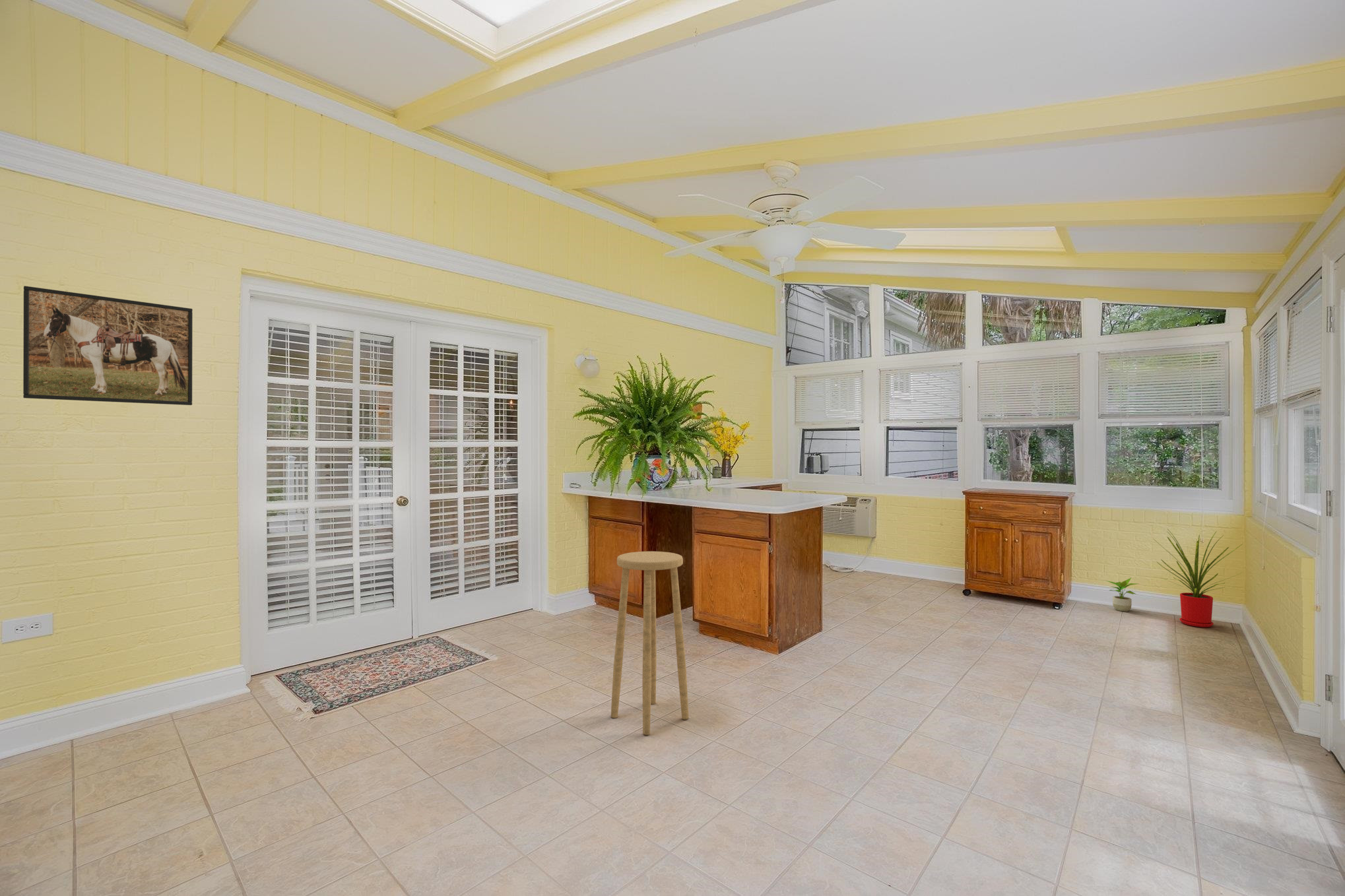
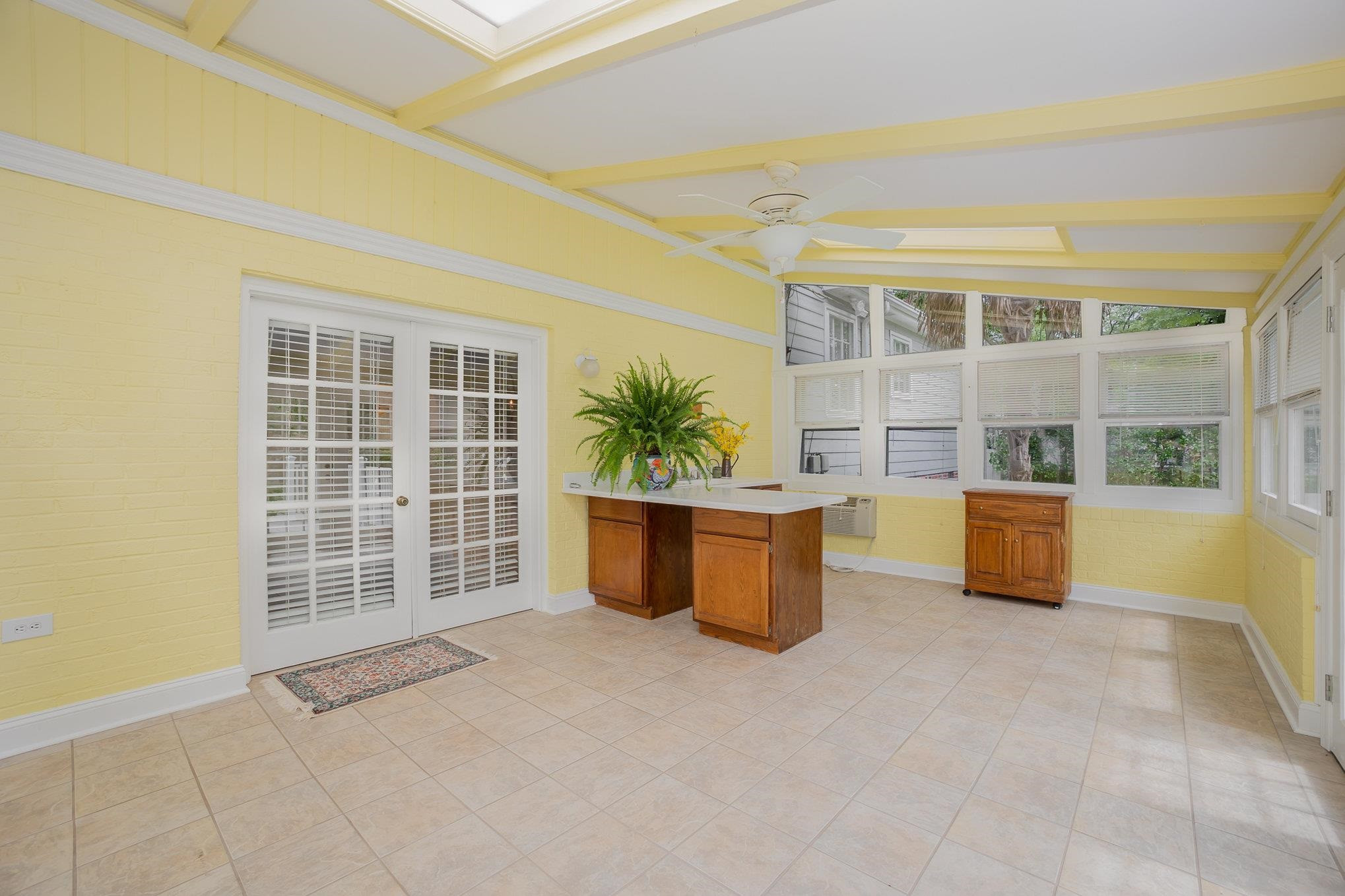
- house plant (1197, 577)
- stool (649, 636)
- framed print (114, 350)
- potted plant (1122, 593)
